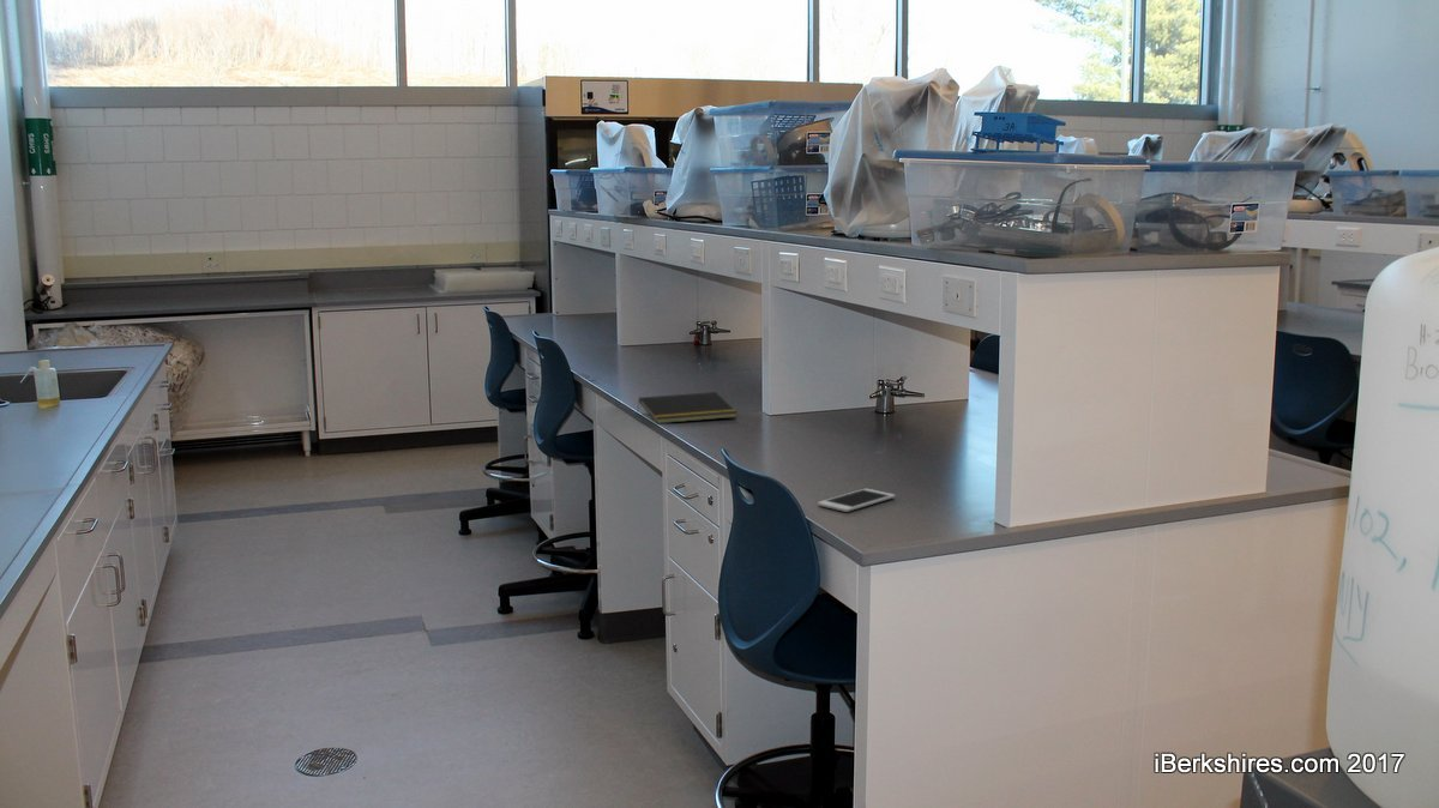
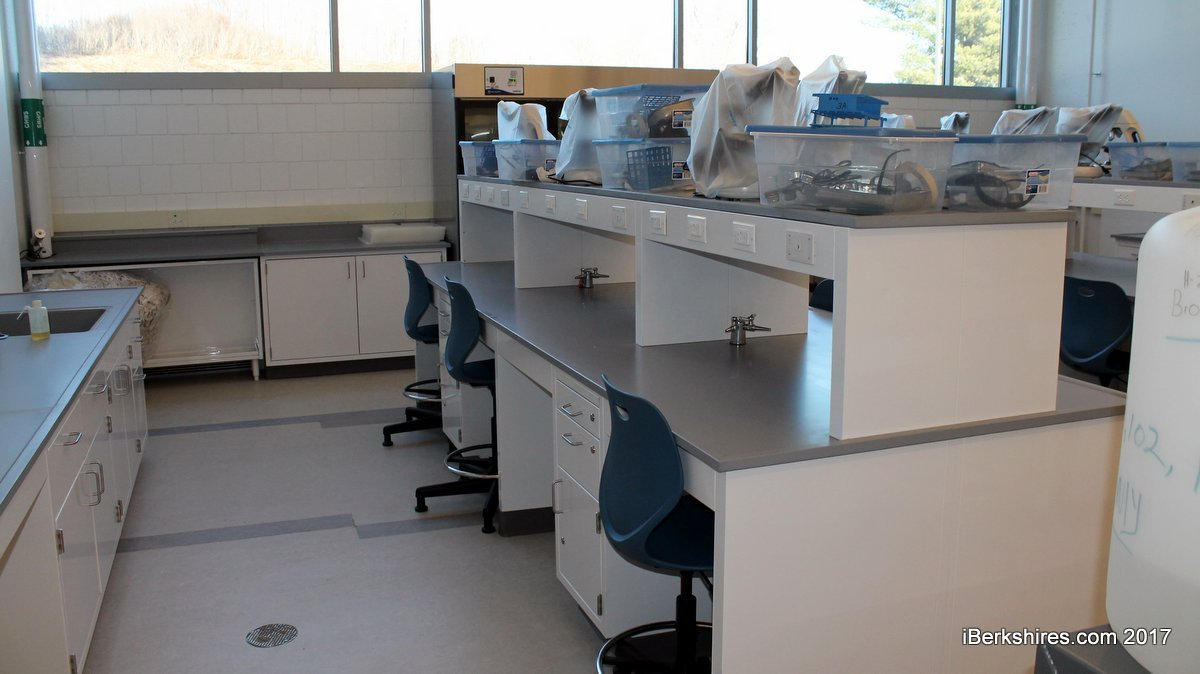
- notepad (687, 406)
- cell phone (856, 500)
